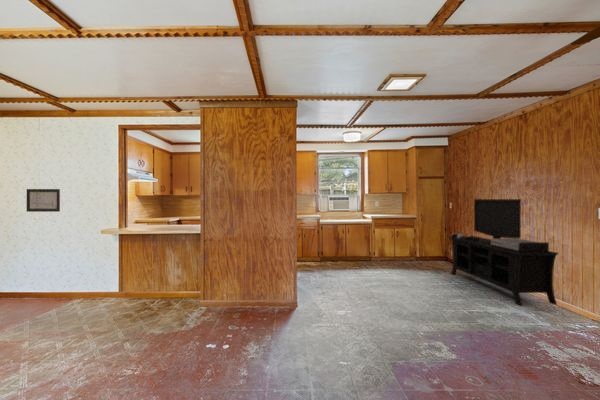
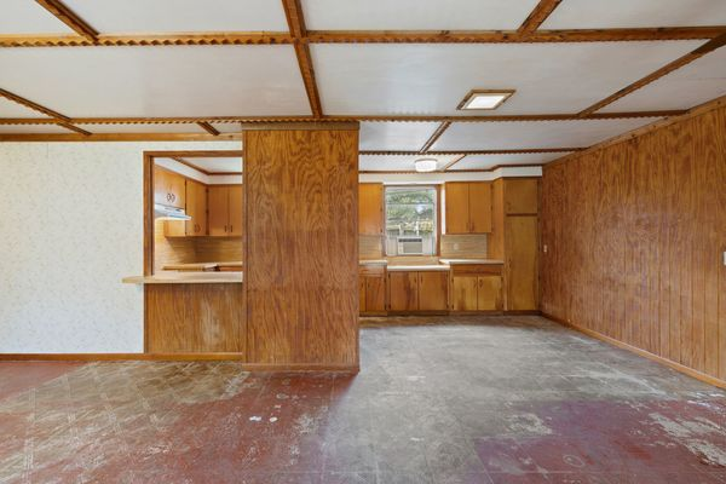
- media console (493, 242)
- wall art (43, 200)
